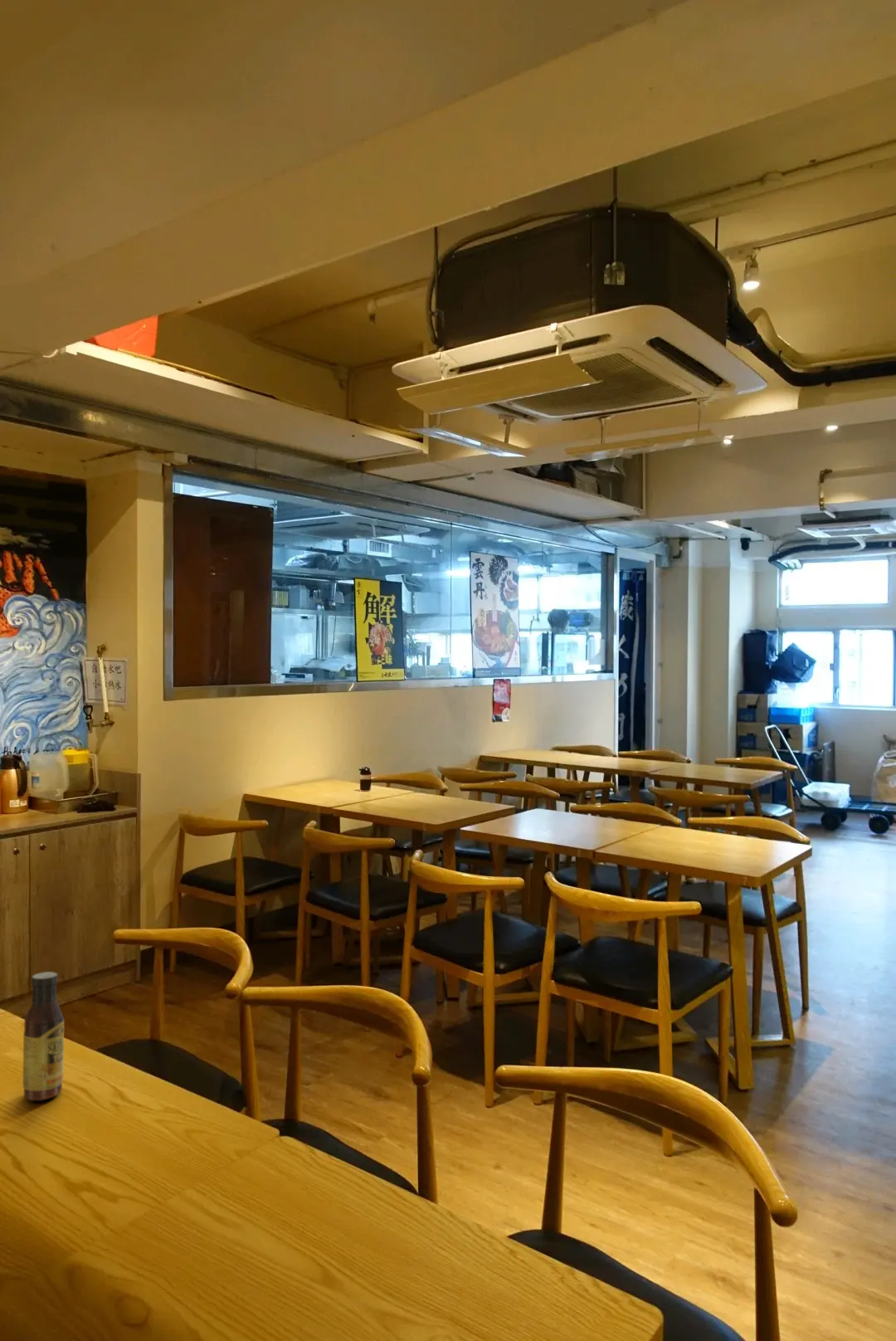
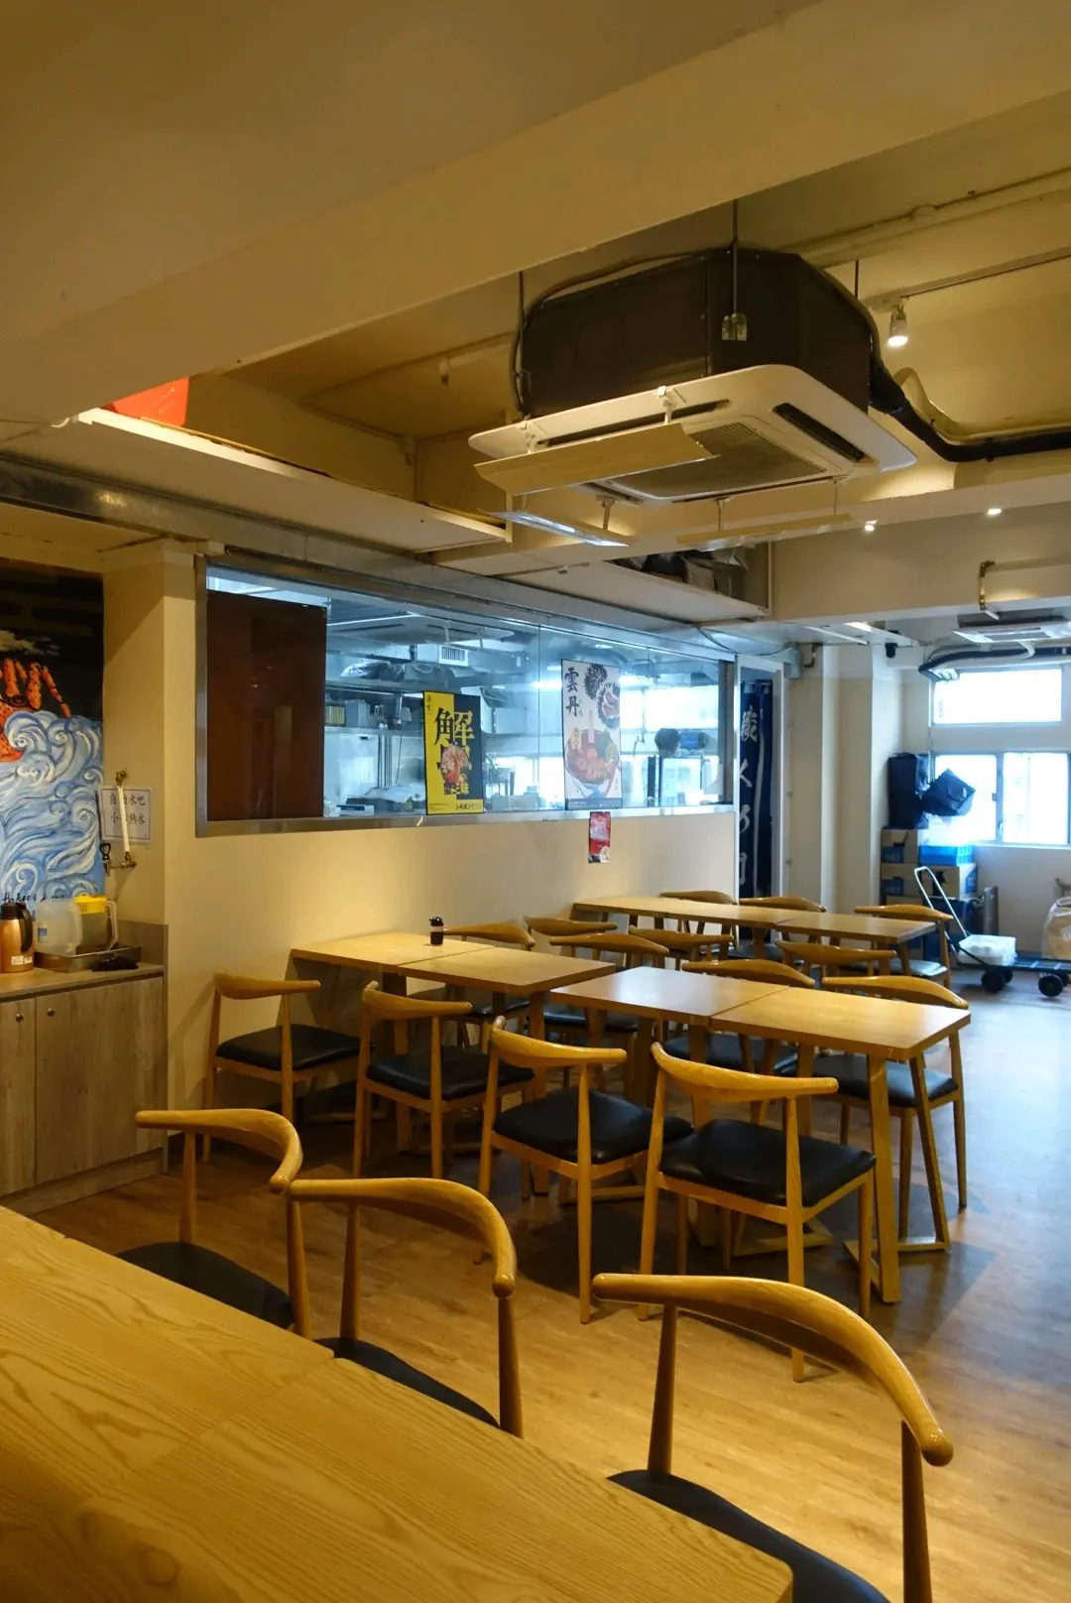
- sauce bottle (43, 1035)
